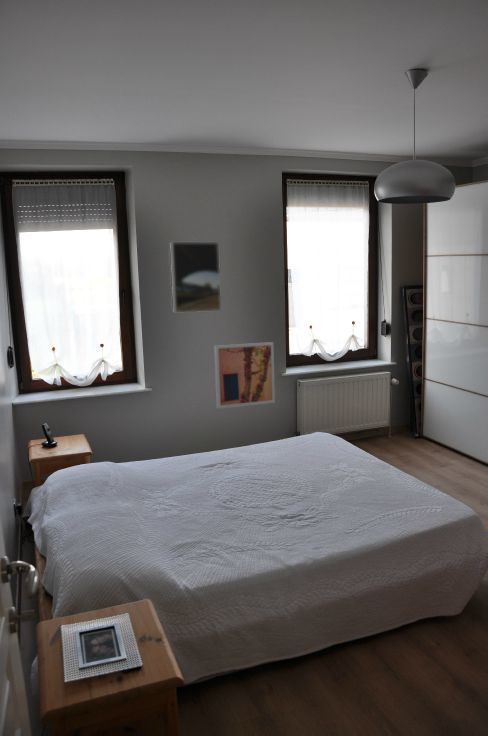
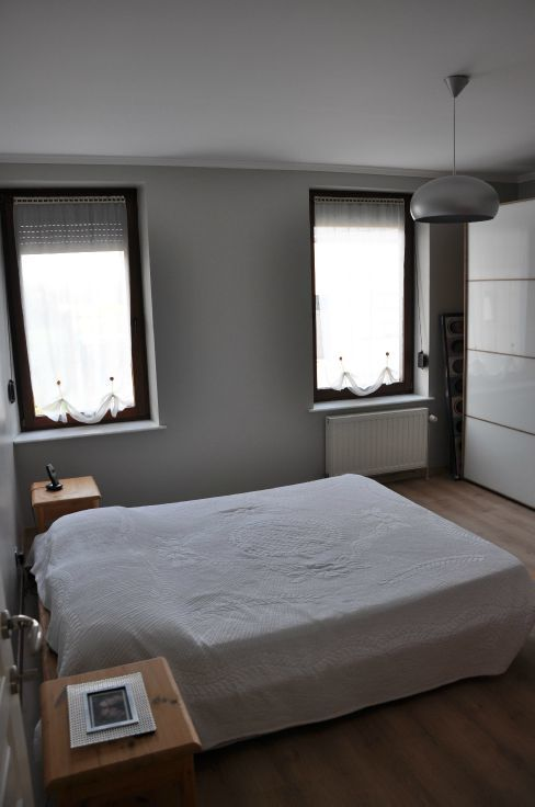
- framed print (196, 277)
- wall art (245, 374)
